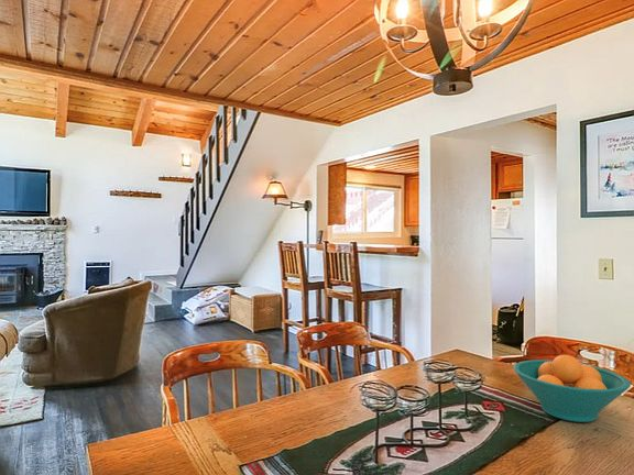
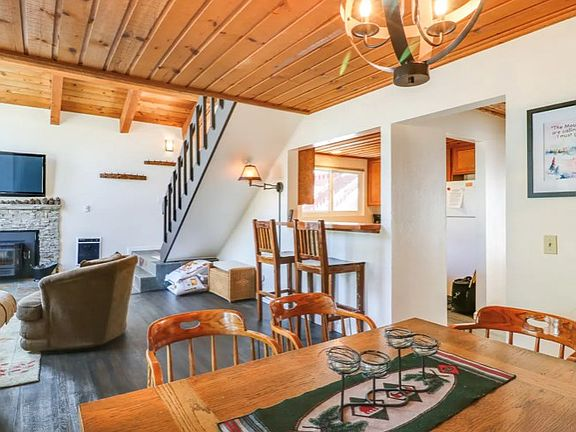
- fruit bowl (568, 384)
